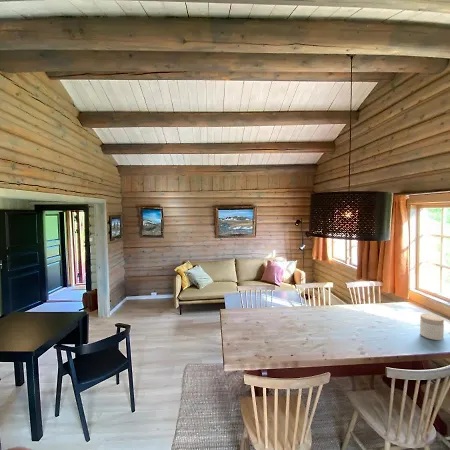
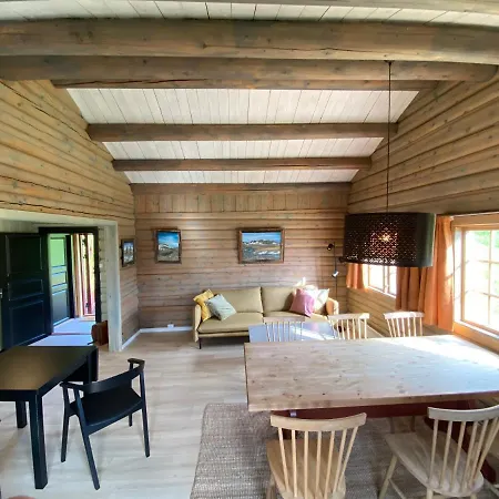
- jar (431, 326)
